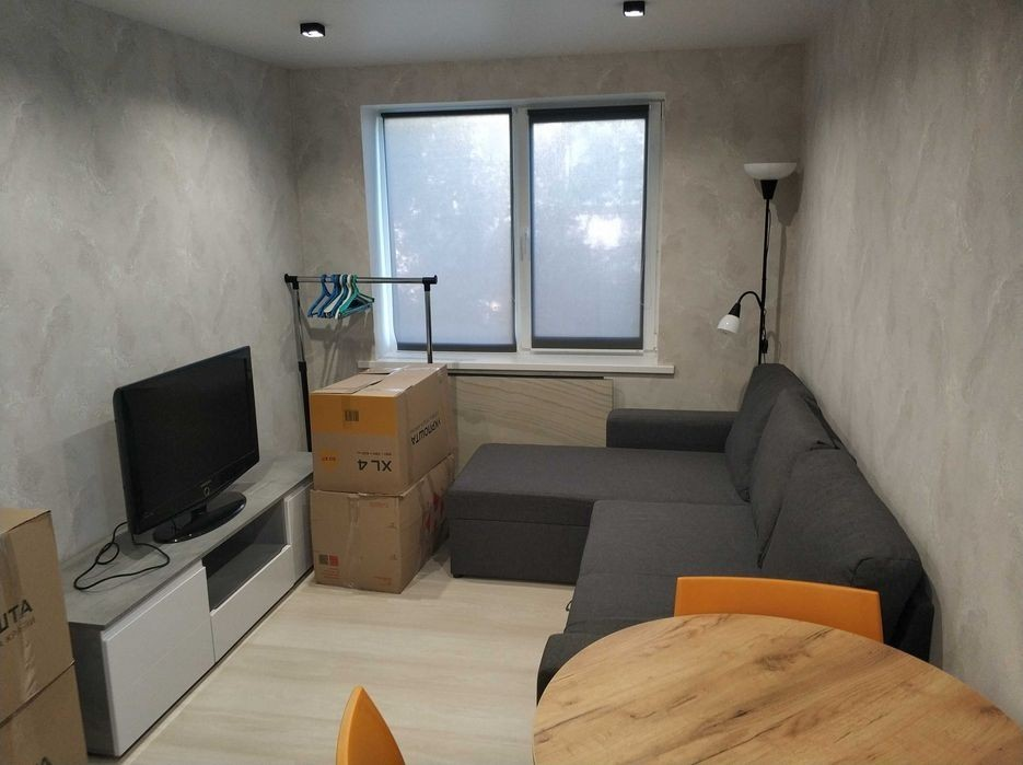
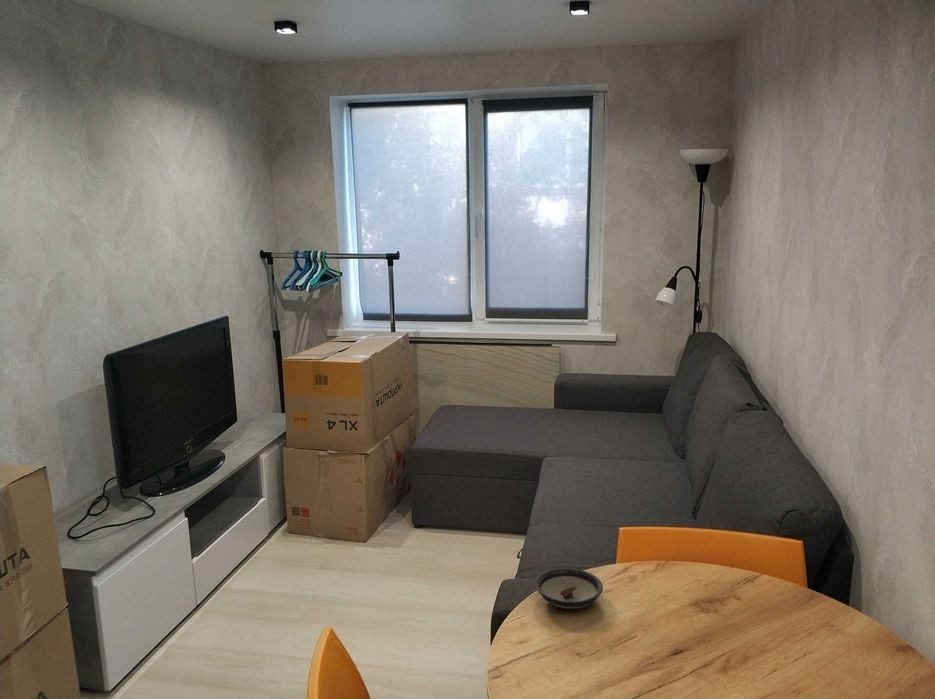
+ saucer (568, 591)
